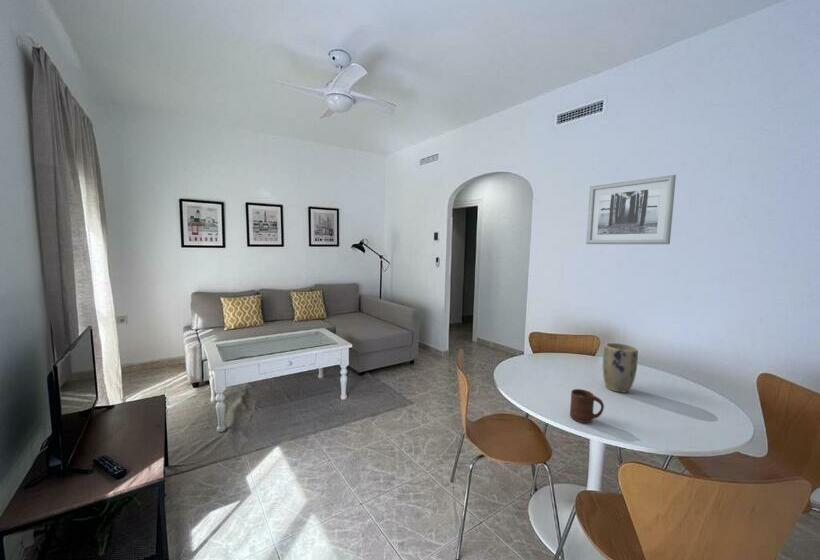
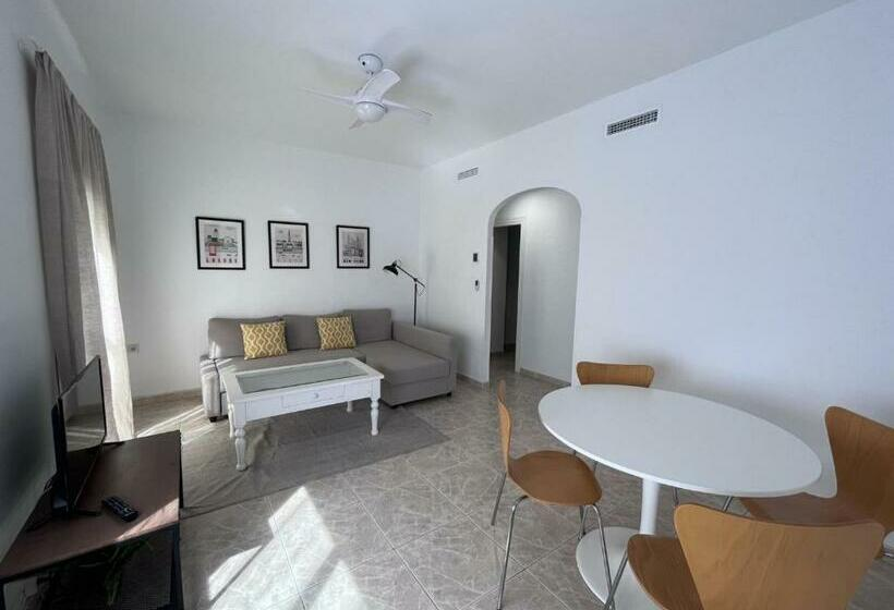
- plant pot (619, 367)
- cup (585, 406)
- wall art (626, 213)
